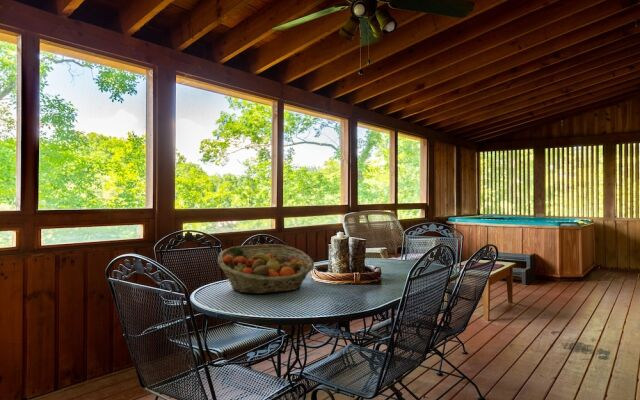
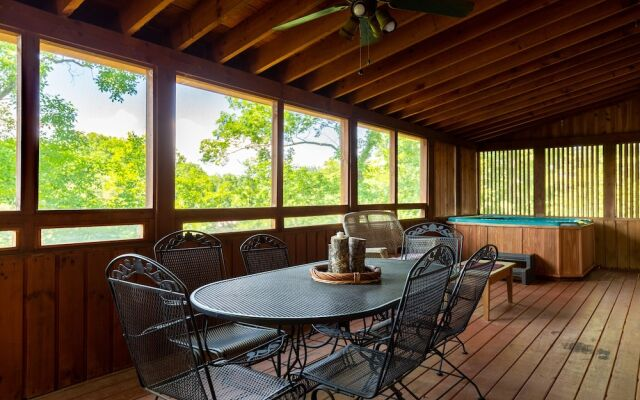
- fruit basket (266, 267)
